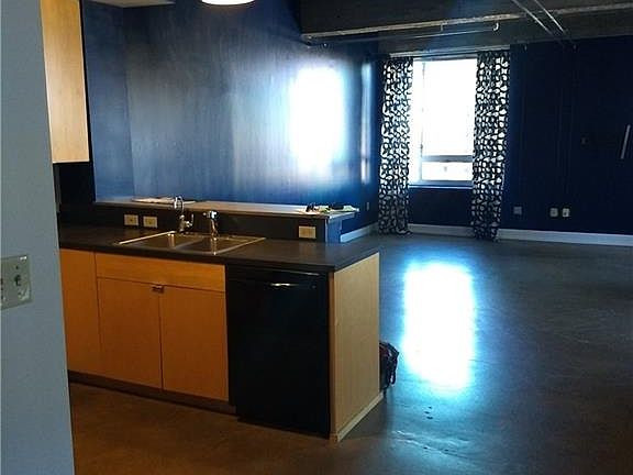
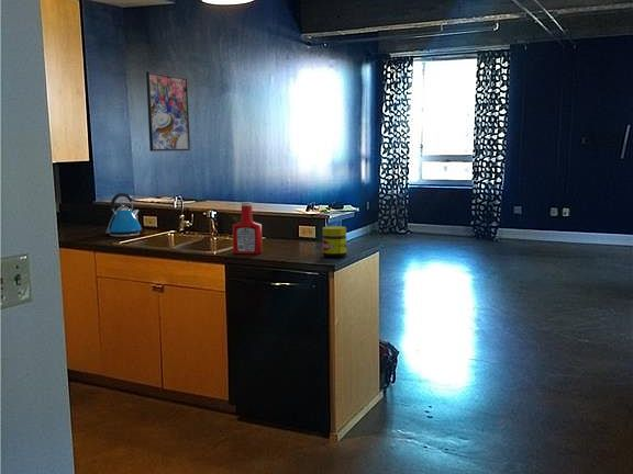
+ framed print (169, 113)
+ soap bottle (246, 227)
+ kettle (122, 213)
+ jar (334, 241)
